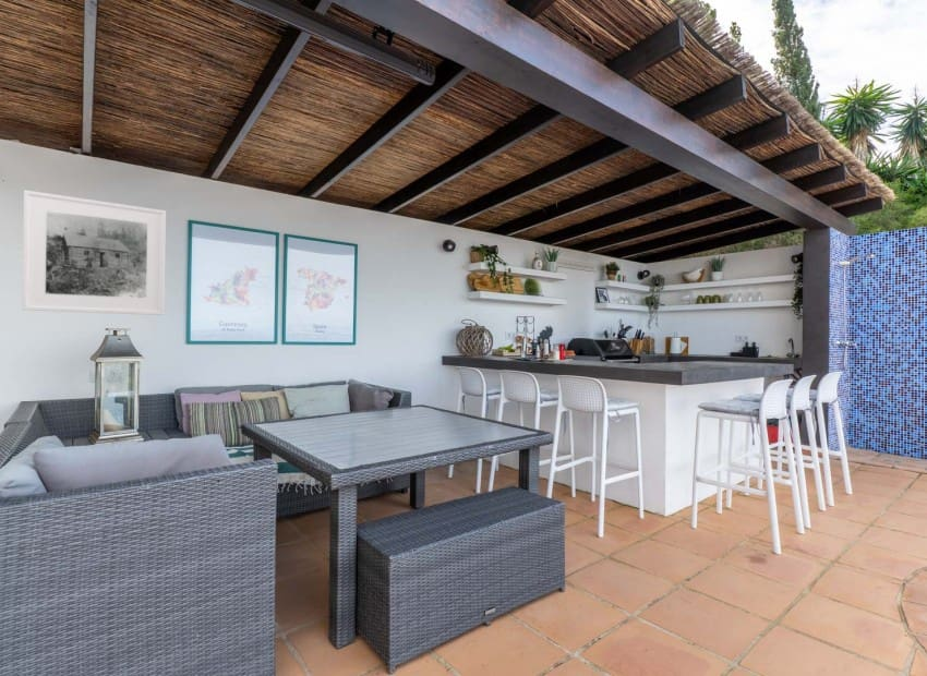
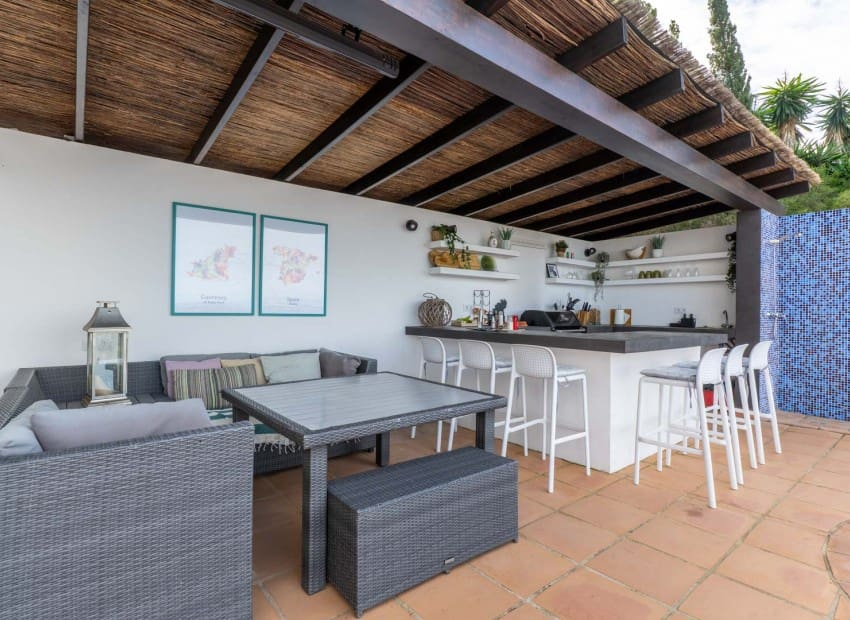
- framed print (98, 256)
